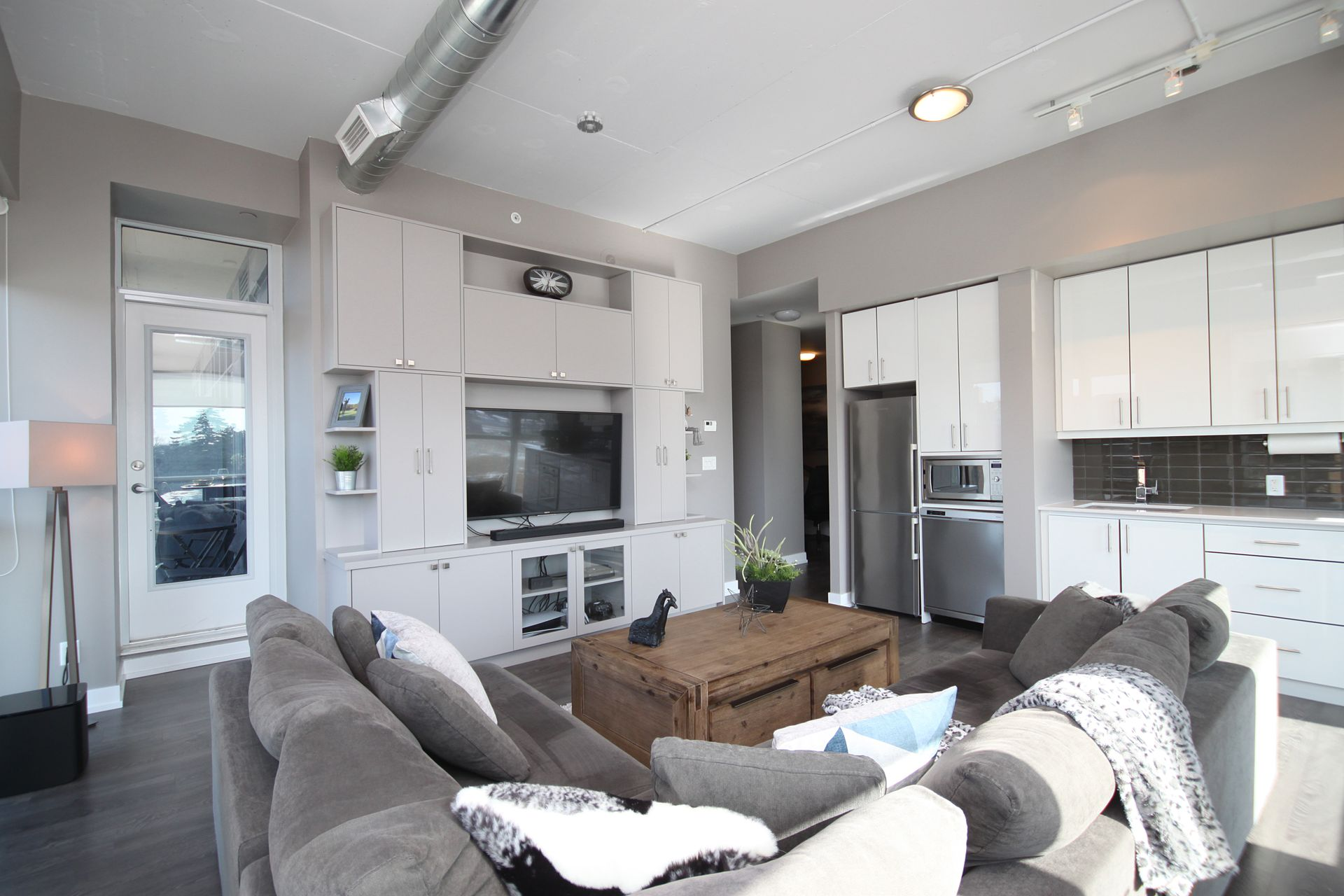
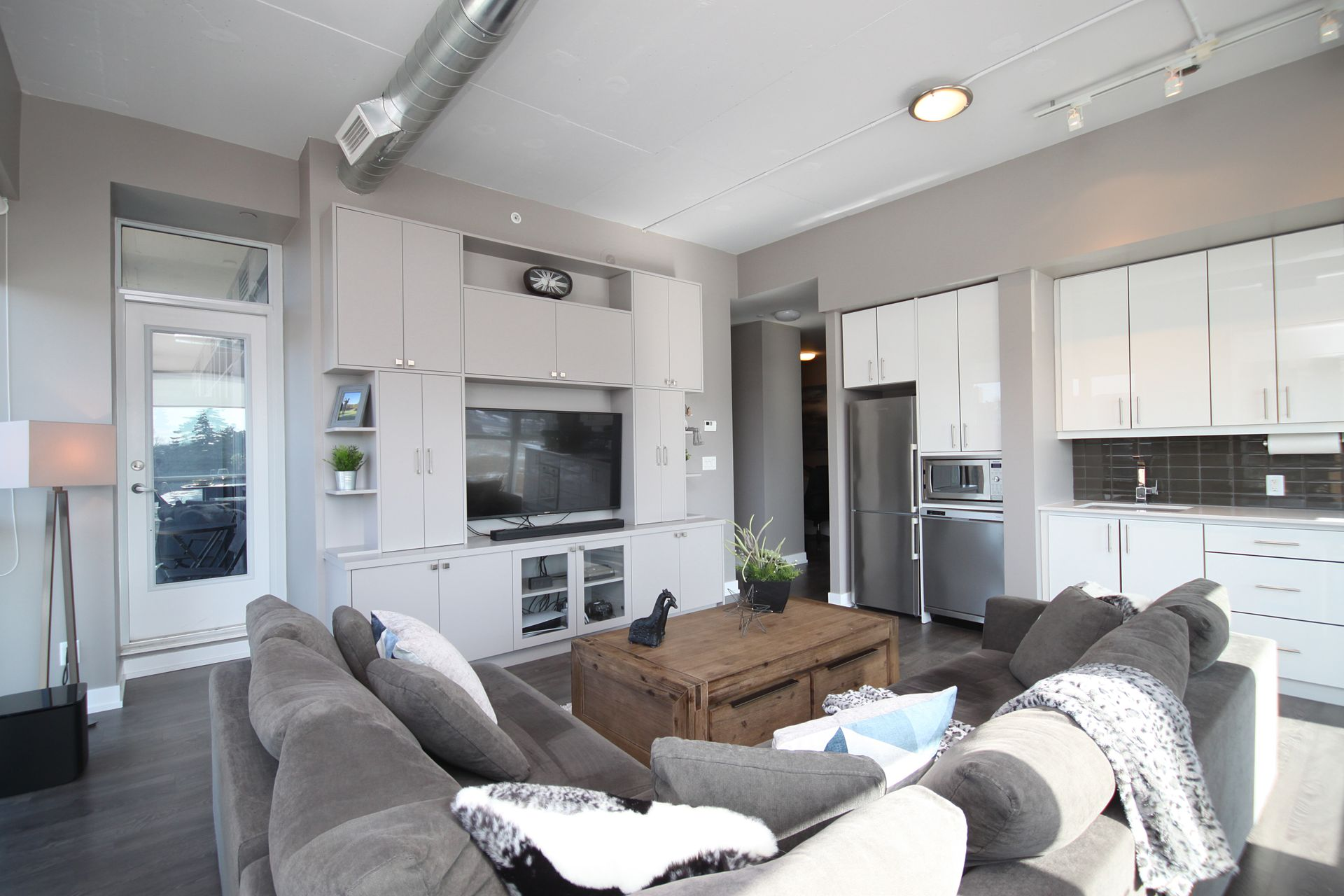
- smoke detector (589, 121)
